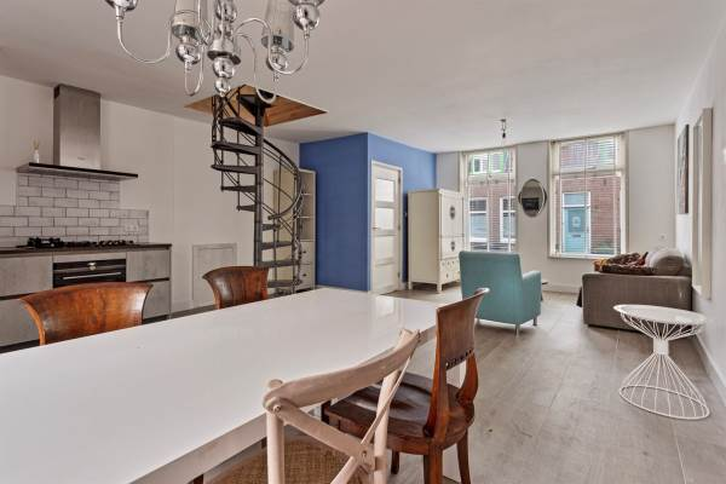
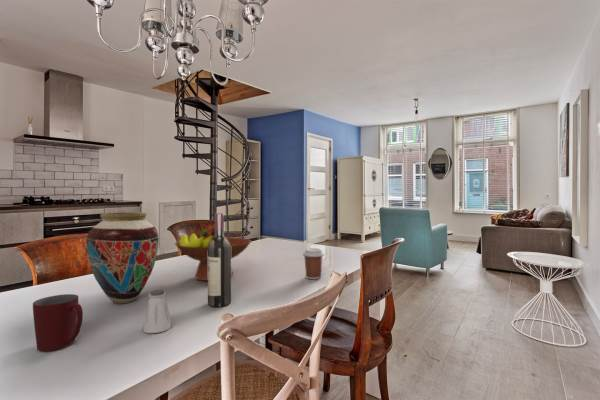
+ coffee cup (313, 263)
+ saltshaker (157, 309)
+ mug (61, 322)
+ fruit bowl (207, 252)
+ wine bottle (219, 258)
+ vase (124, 256)
